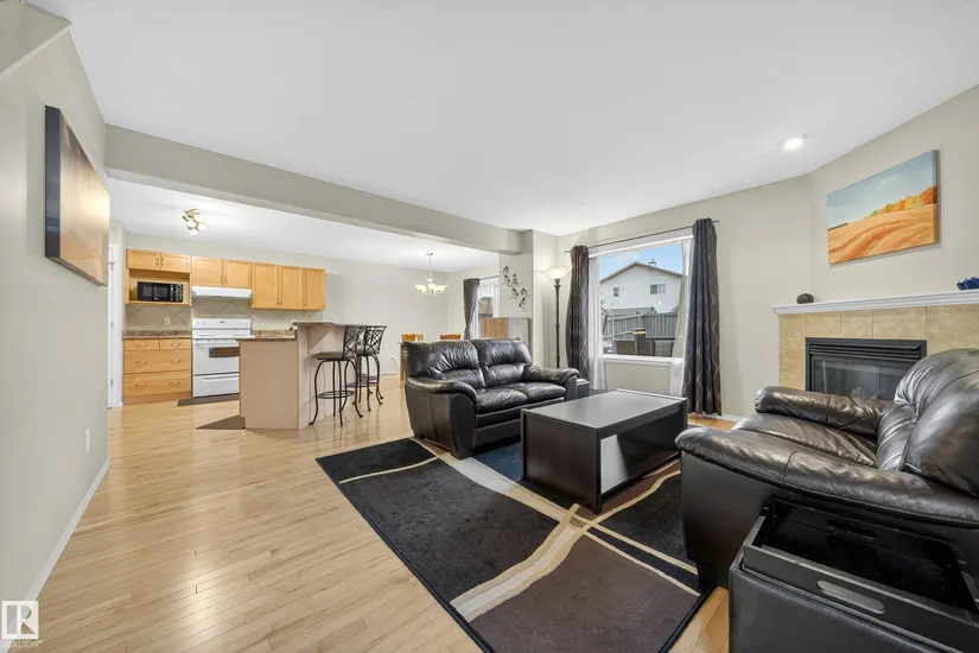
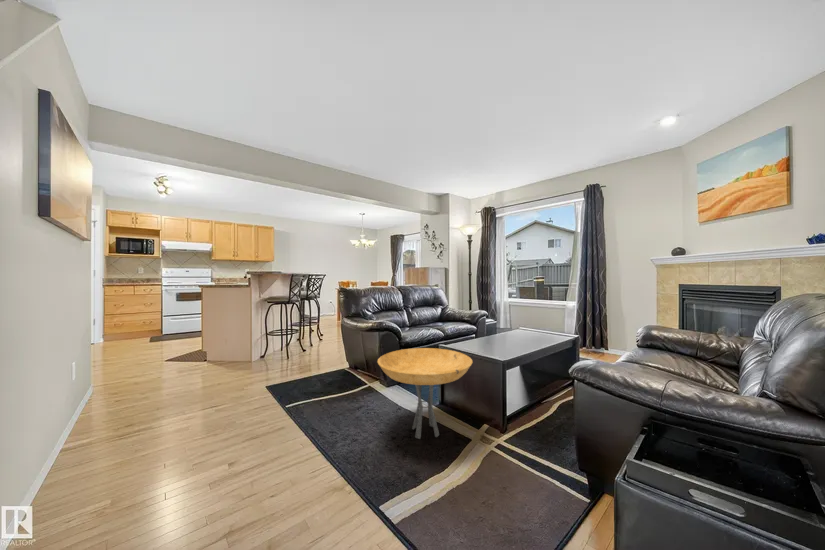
+ side table (428, 395)
